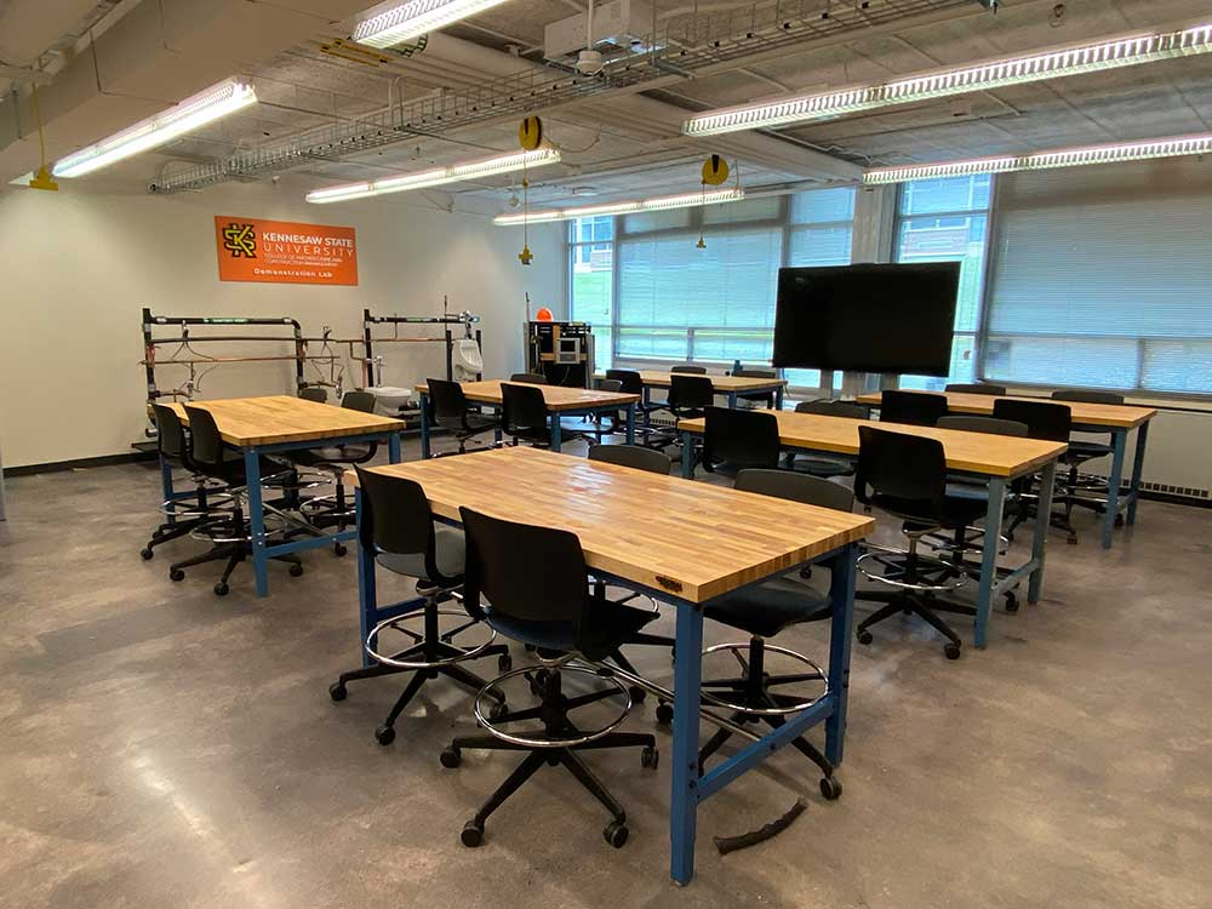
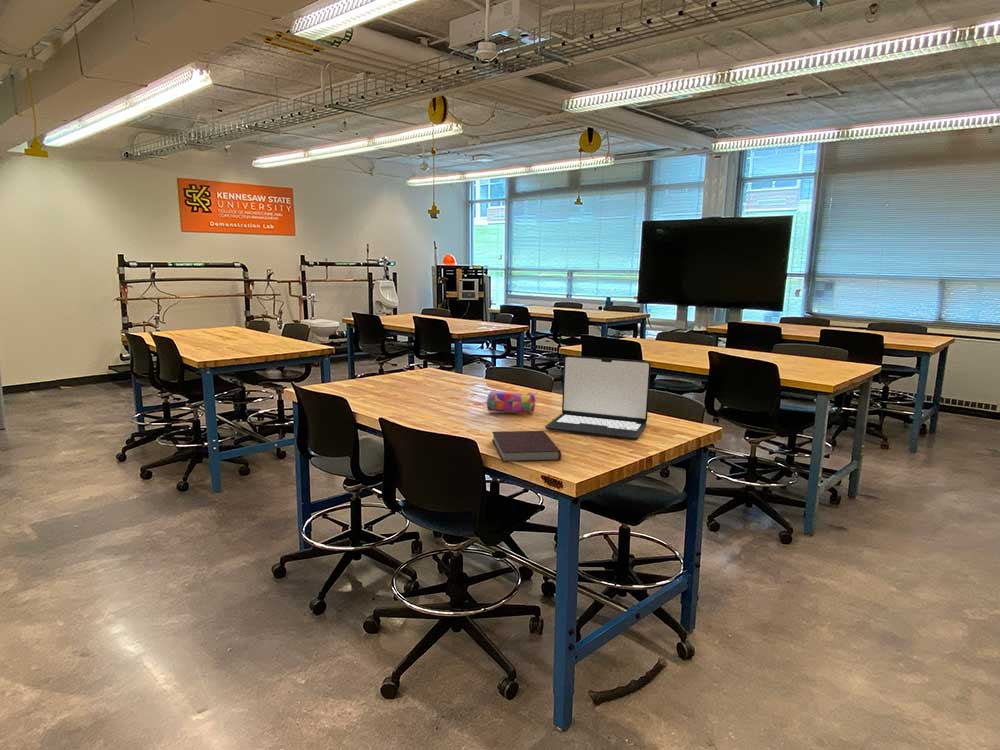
+ pencil case (511, 402)
+ notebook (524, 445)
+ laptop (598, 395)
